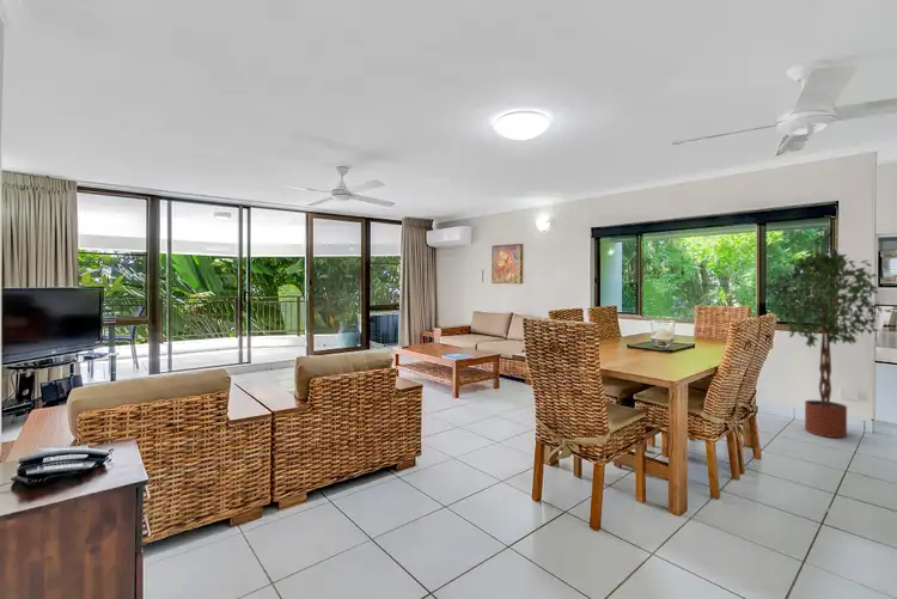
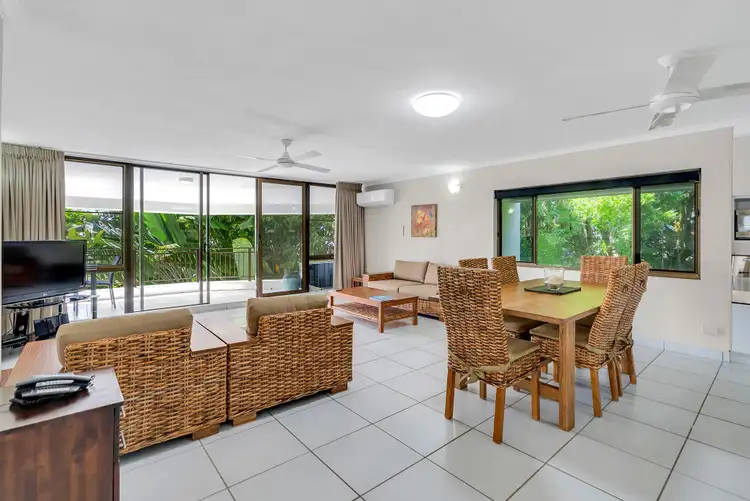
- potted tree (822, 342)
